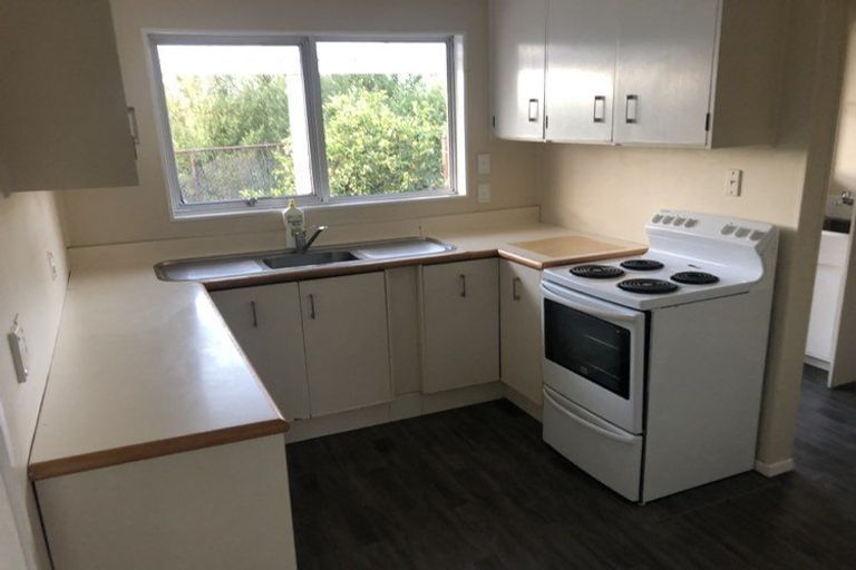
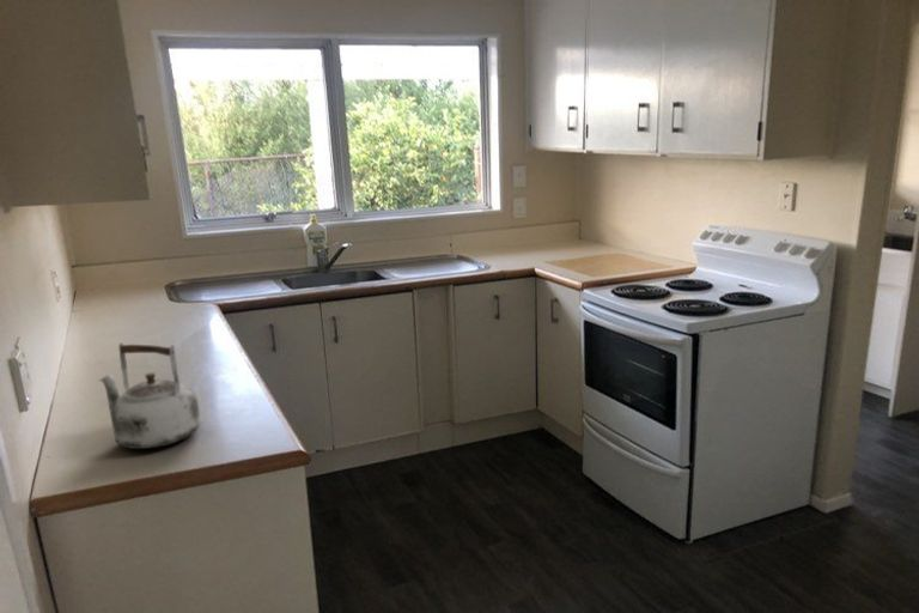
+ kettle (144, 390)
